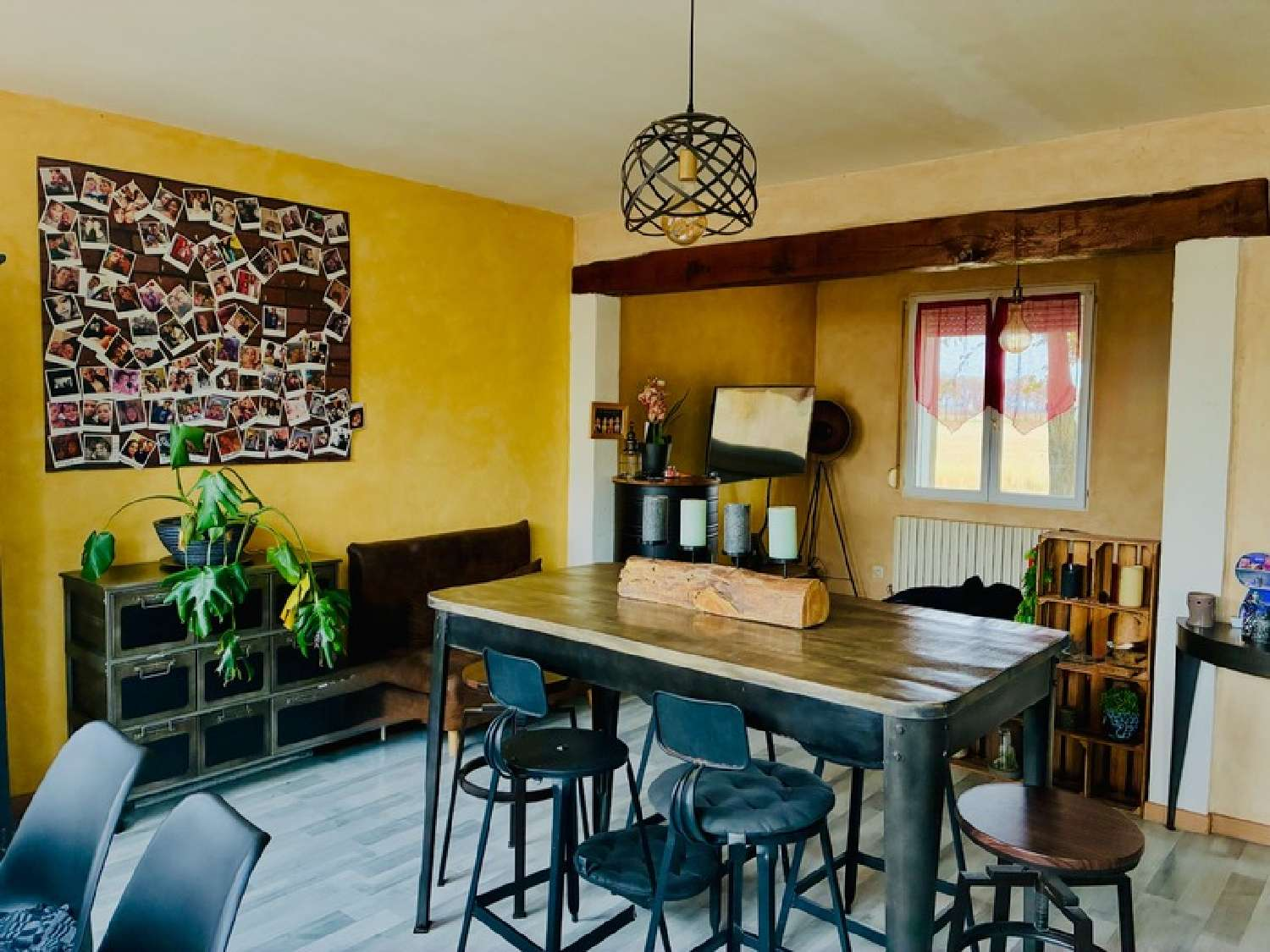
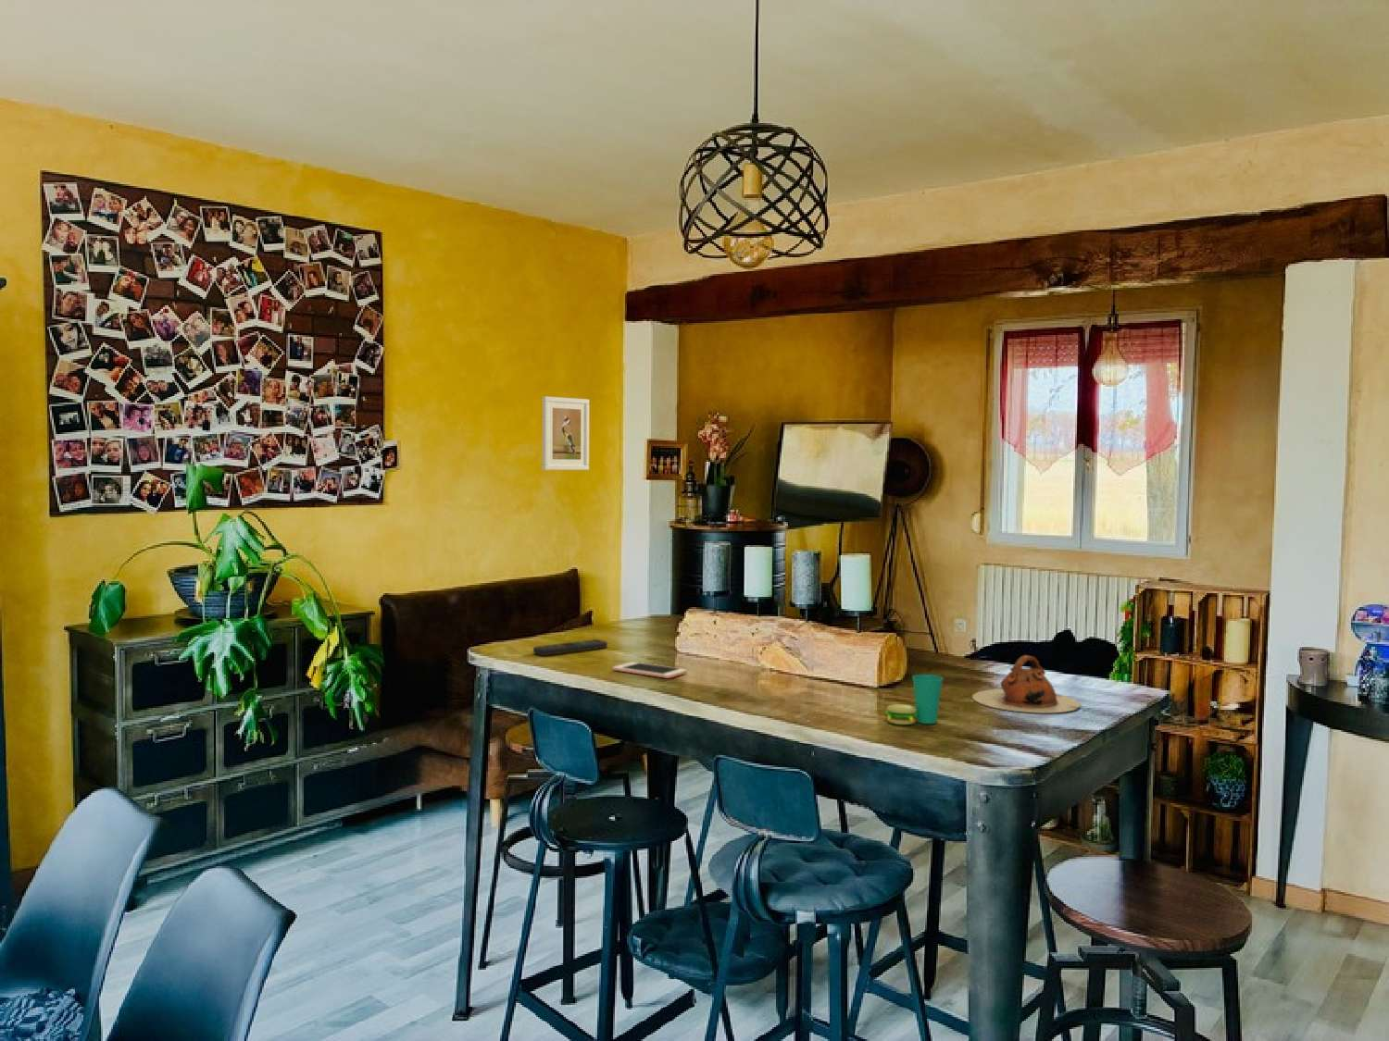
+ cell phone (650, 669)
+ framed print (565, 434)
+ cup (915, 700)
+ remote control (571, 647)
+ teapot (1026, 677)
